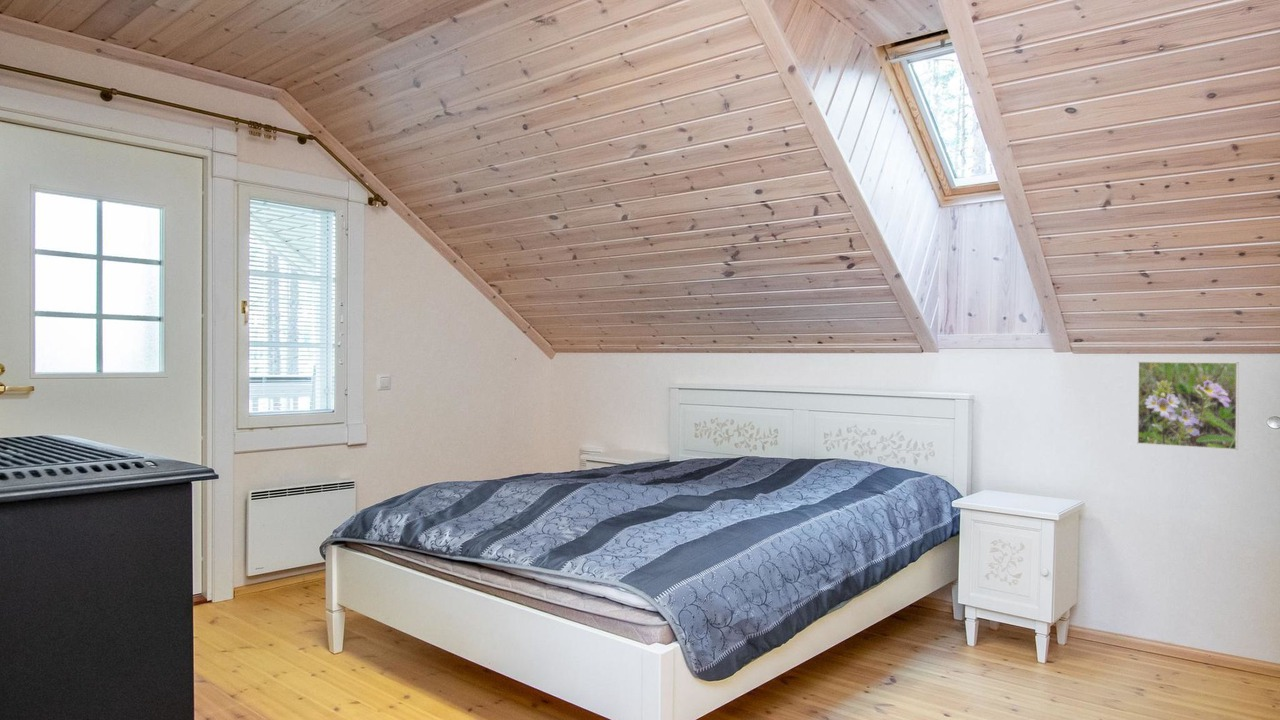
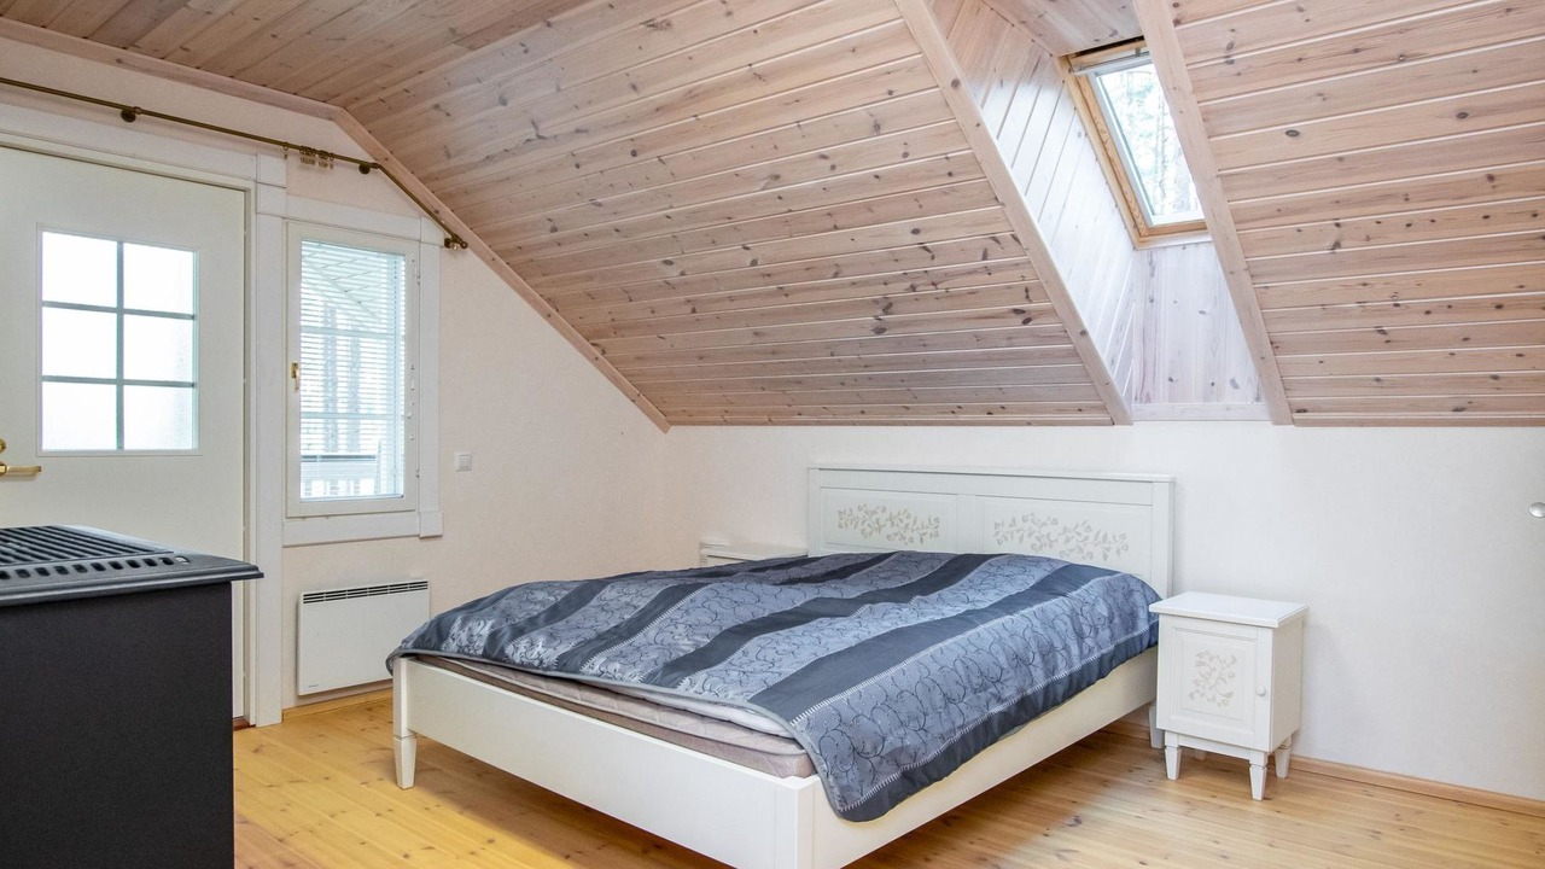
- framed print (1186, 404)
